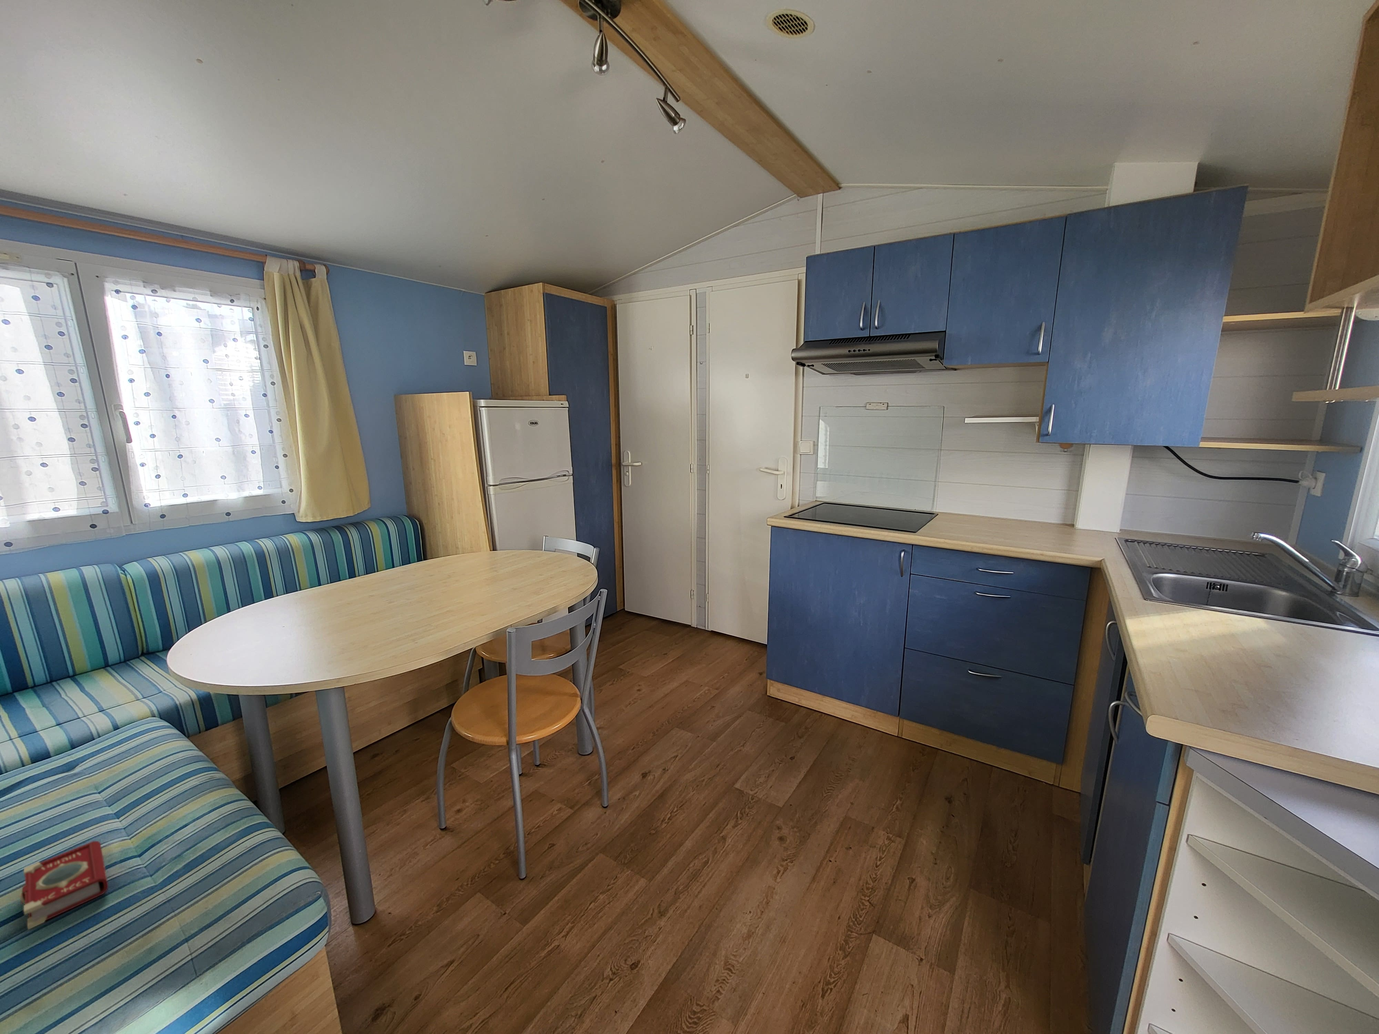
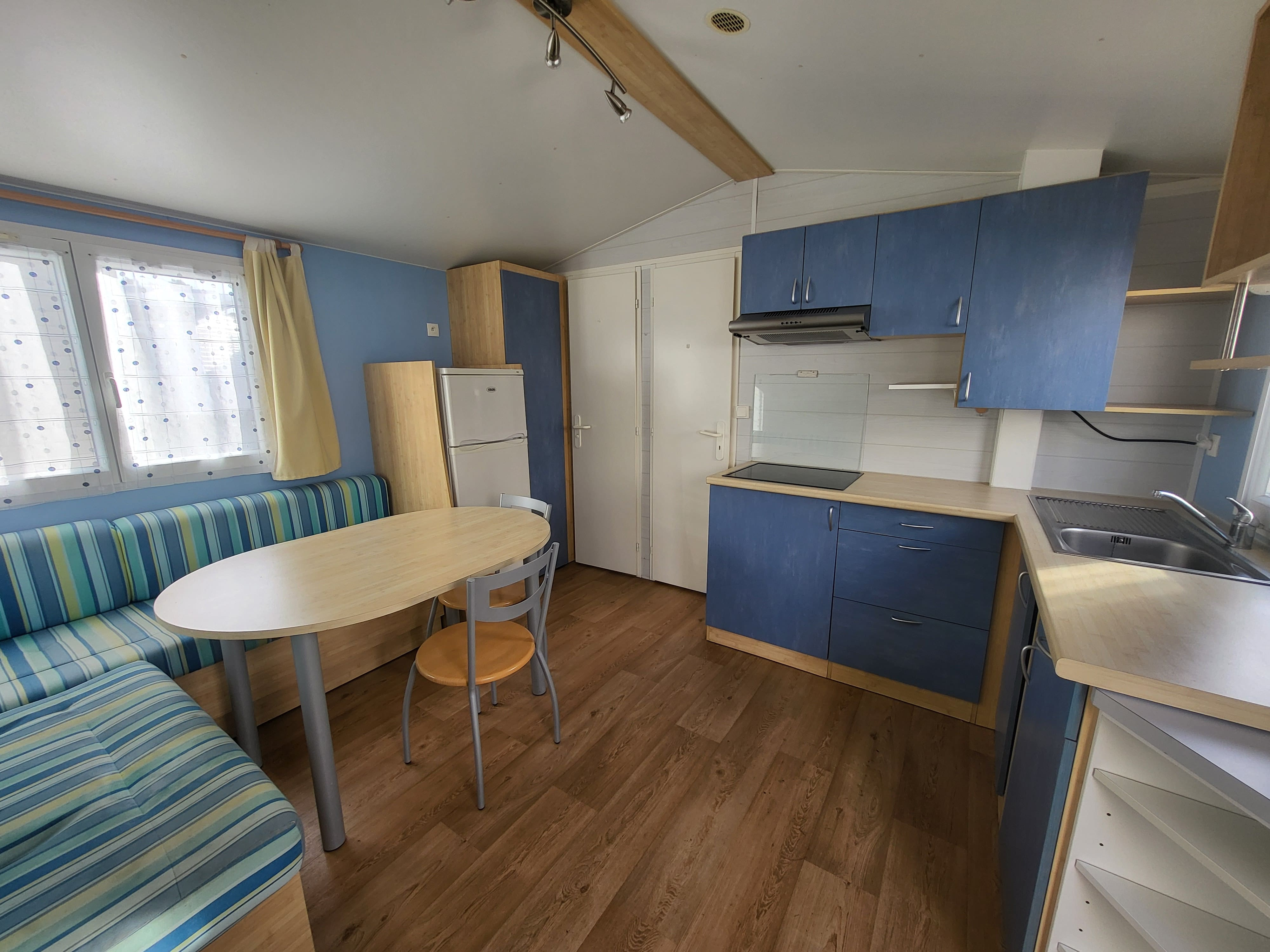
- book (63, 877)
